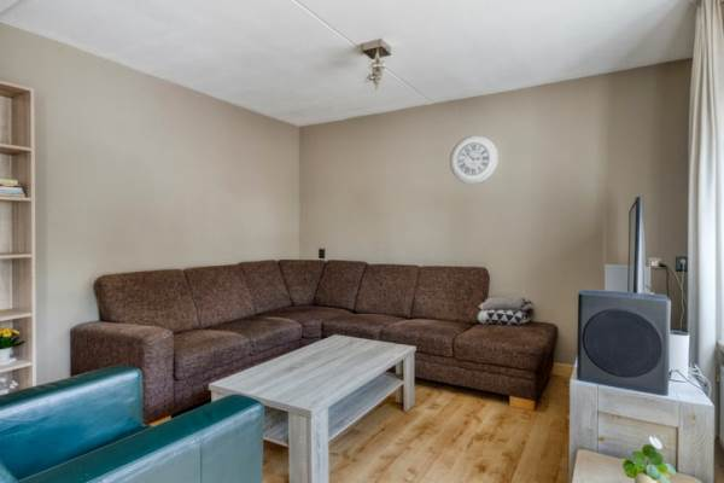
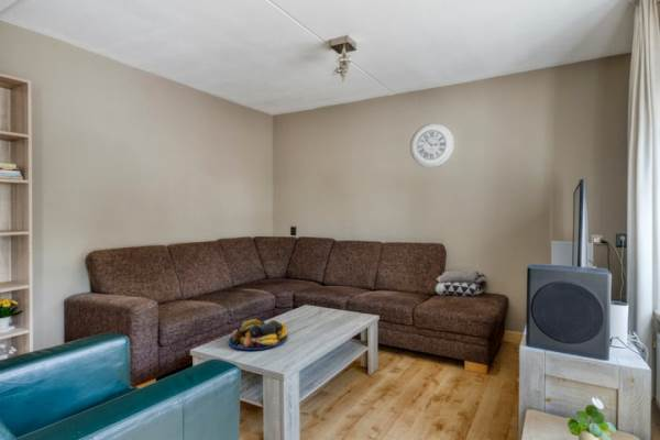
+ fruit bowl (257, 329)
